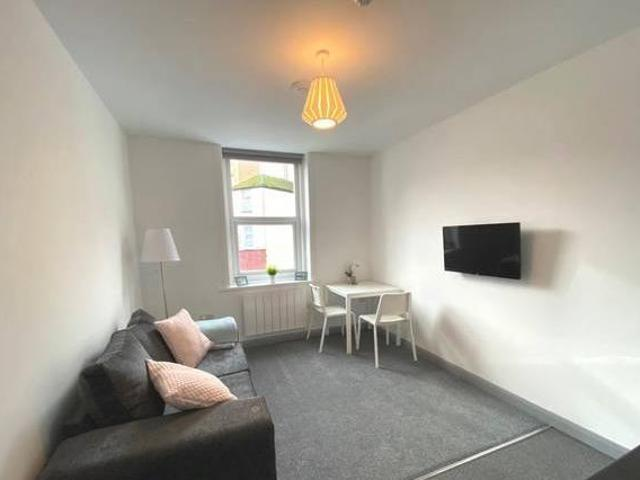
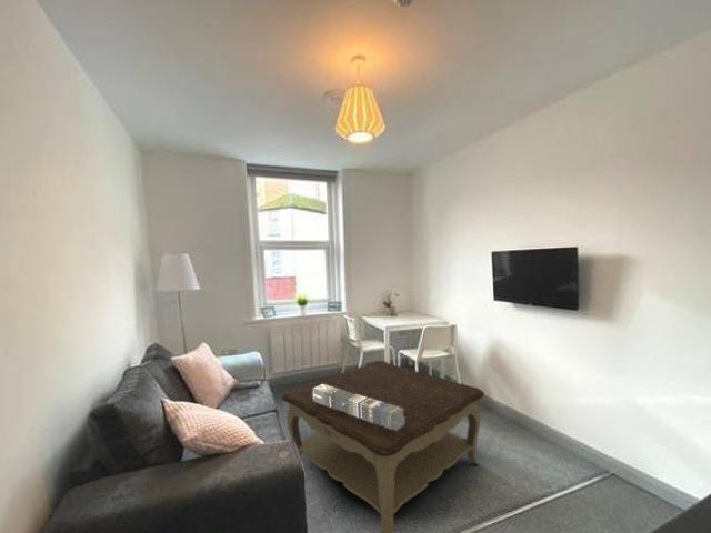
+ coffee table (382, 426)
+ skyscraper (353, 403)
